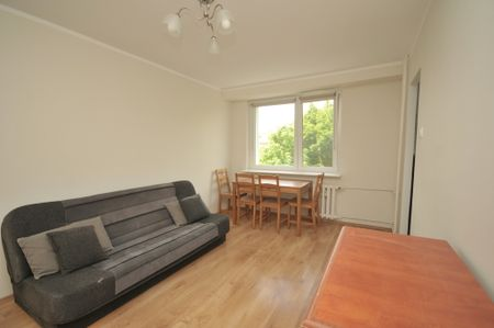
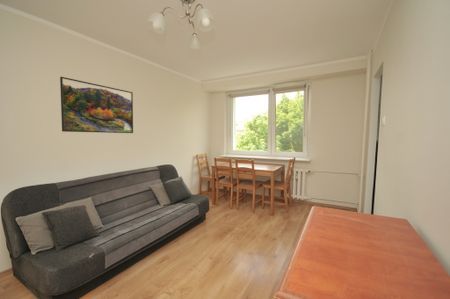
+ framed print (102, 109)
